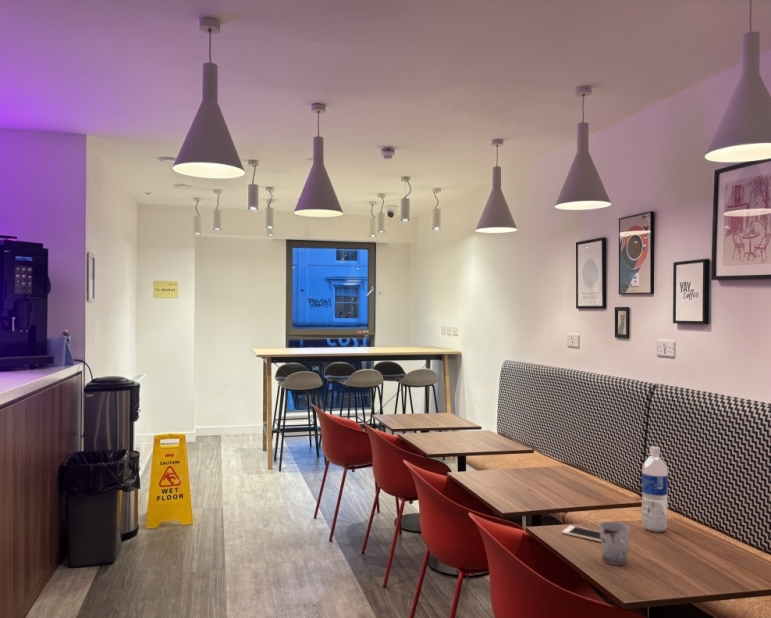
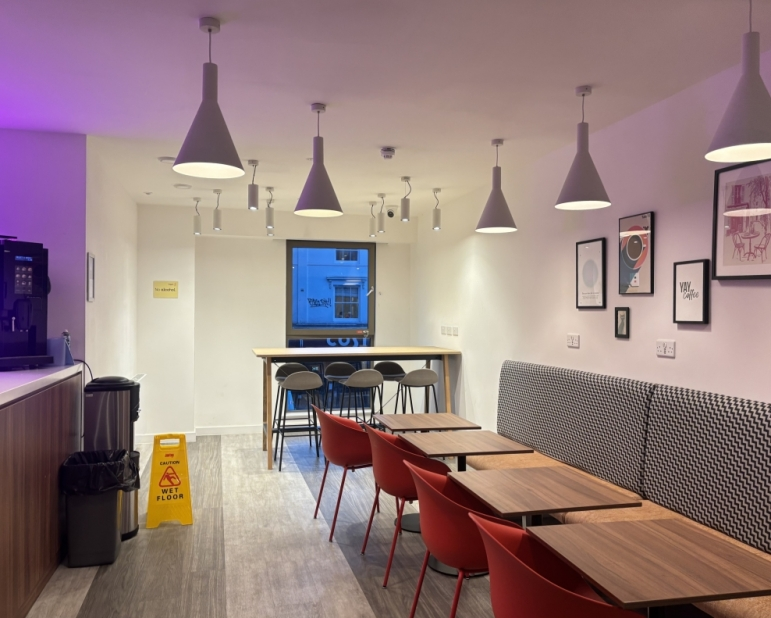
- cell phone (589, 534)
- cup (616, 545)
- water bottle (654, 488)
